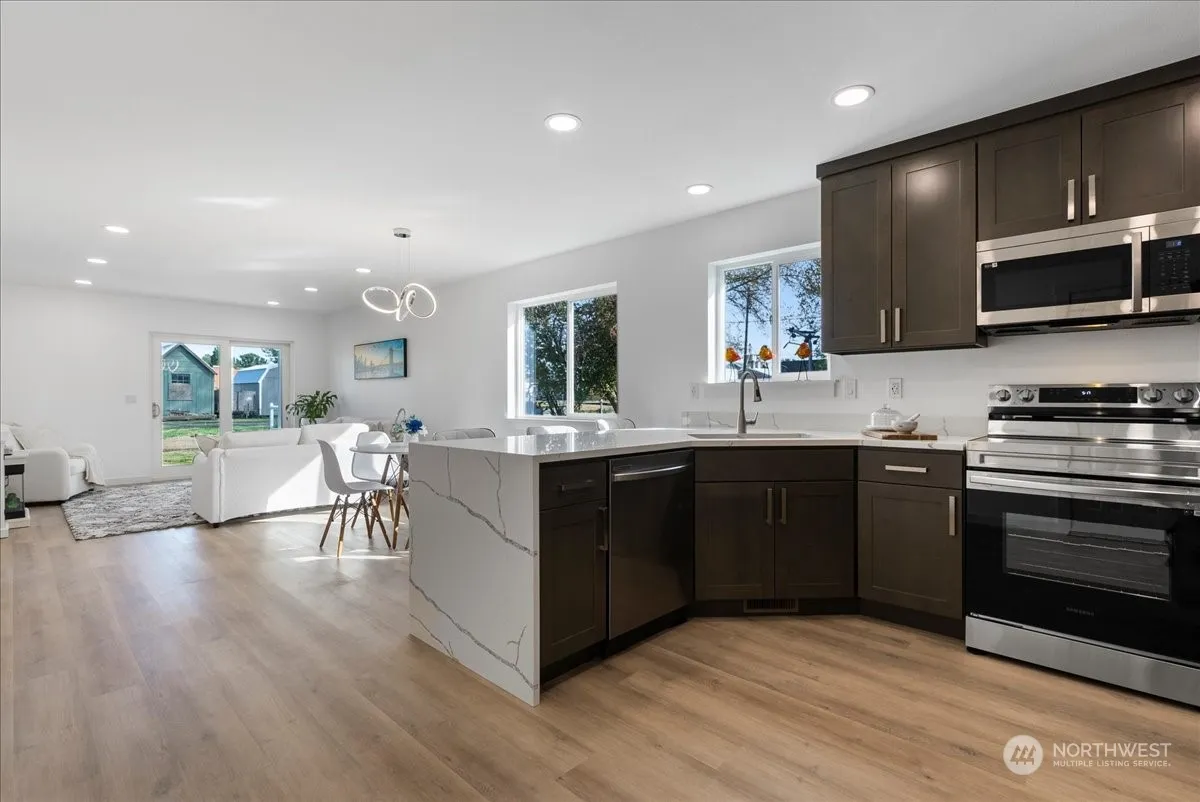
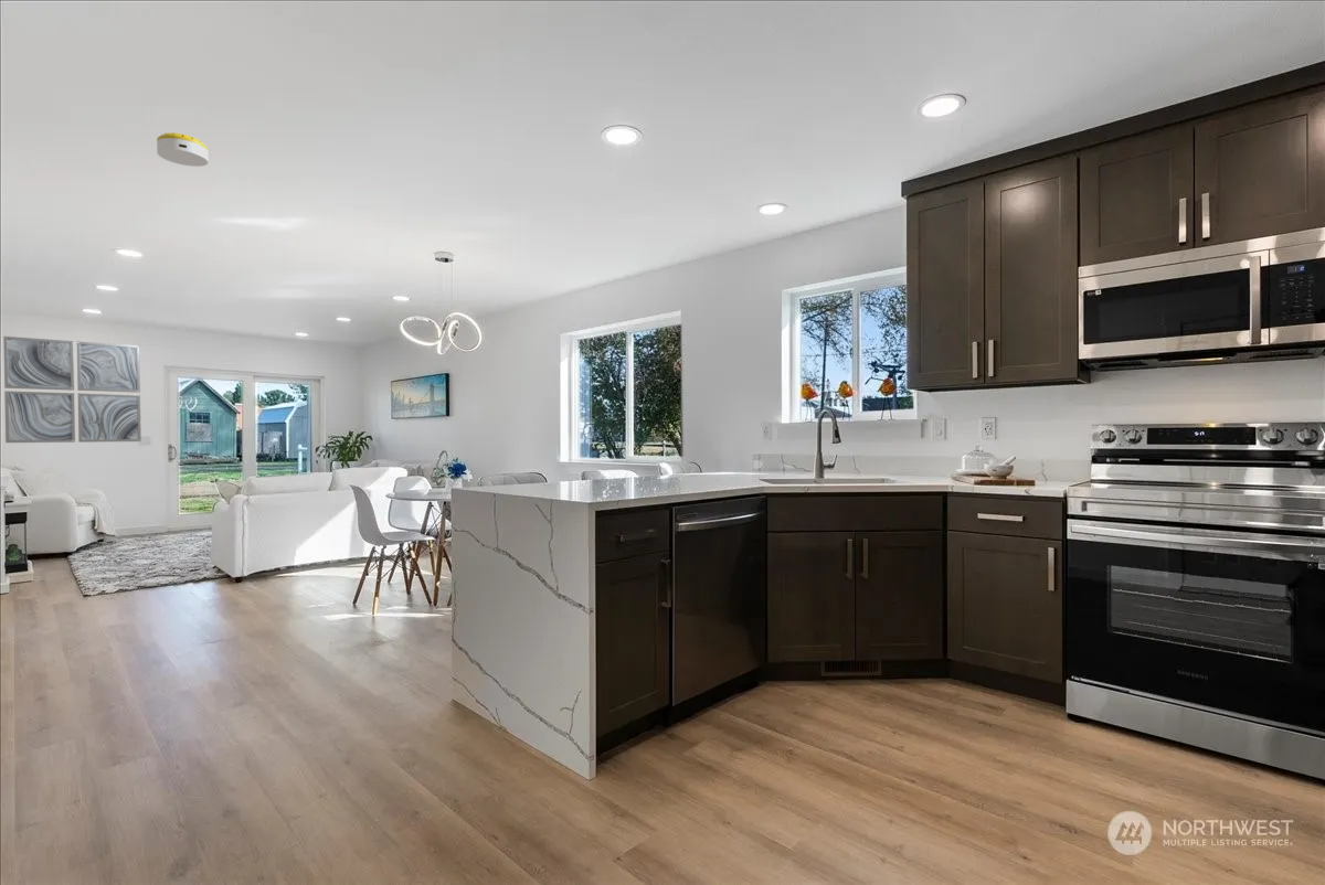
+ wall art (77, 390)
+ smoke detector (182, 149)
